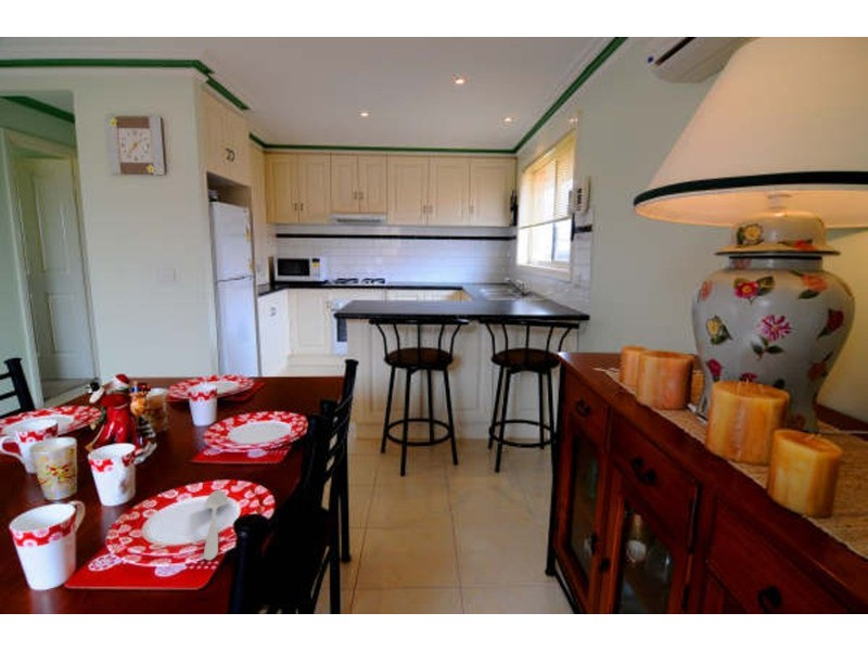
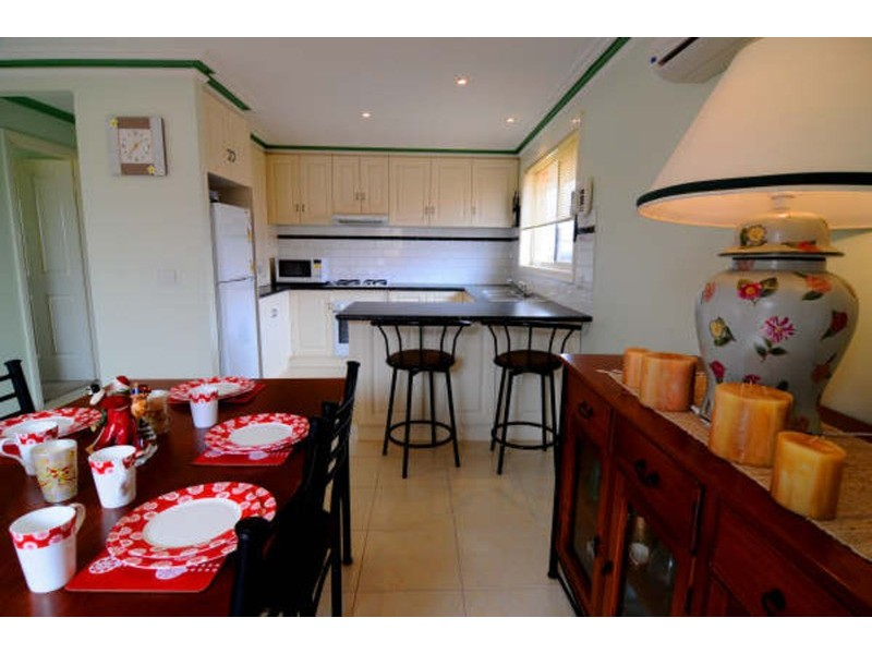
- spoon (214, 521)
